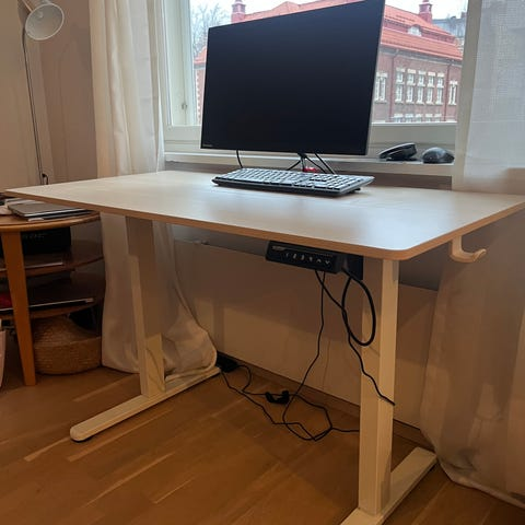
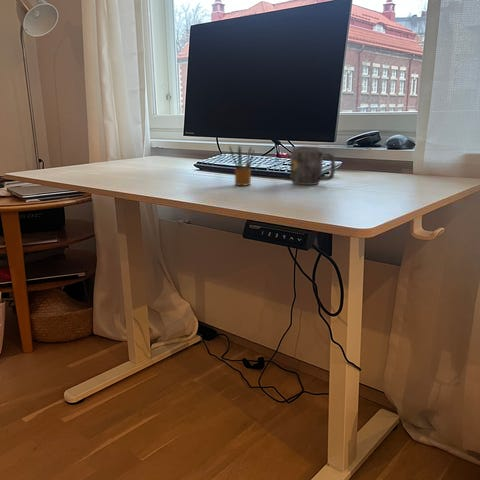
+ mug (312, 165)
+ pencil box (241, 164)
